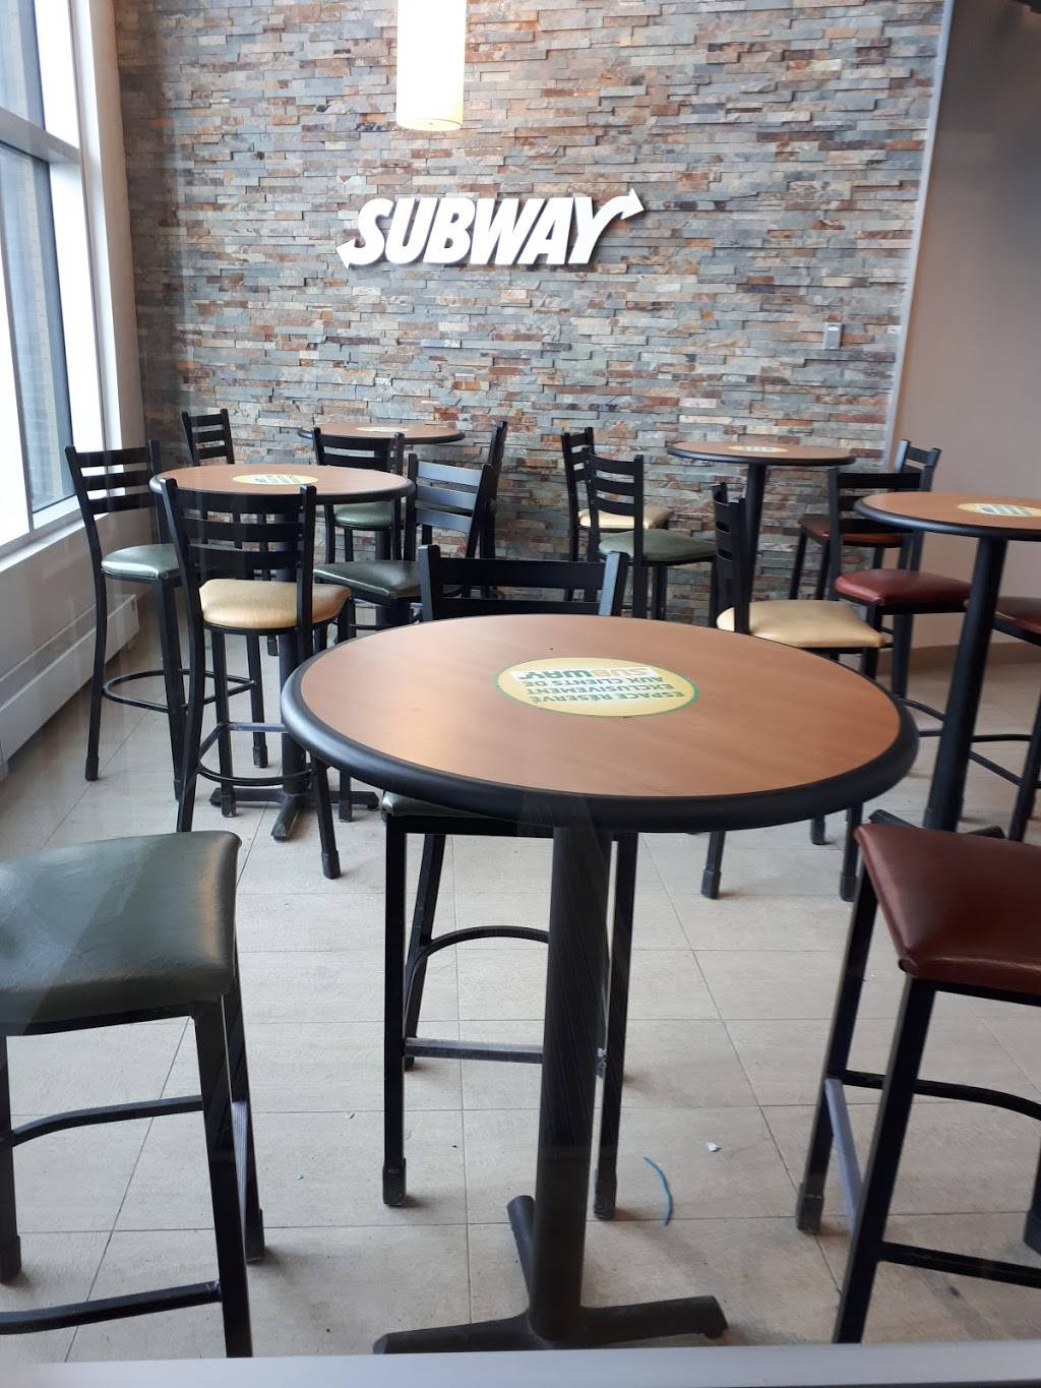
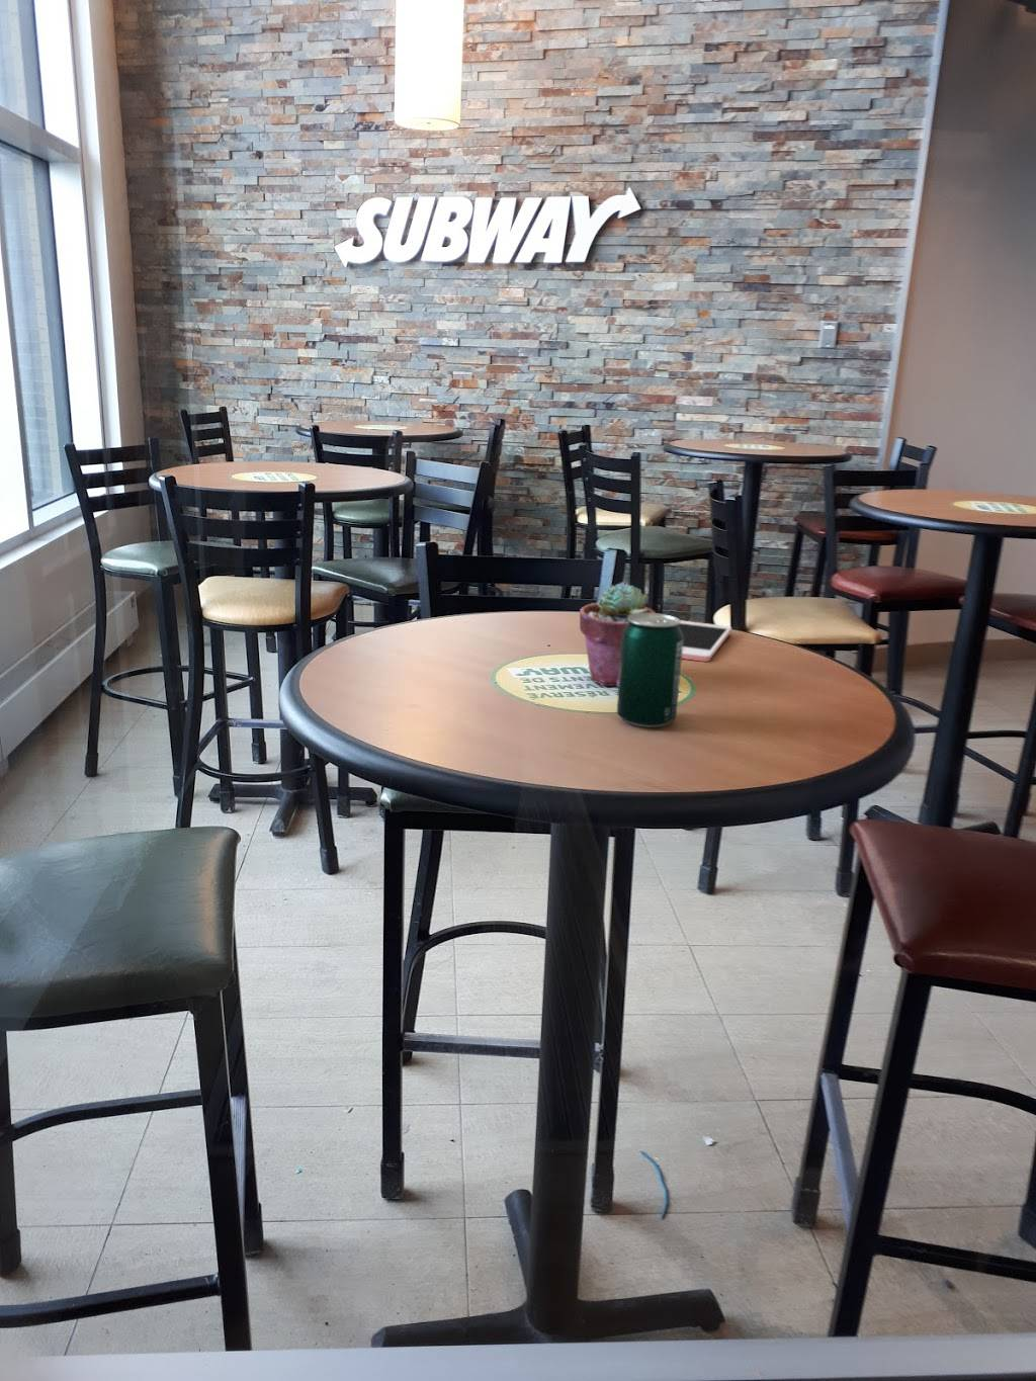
+ cell phone (689, 640)
+ potted succulent (616, 631)
+ beverage can (650, 669)
